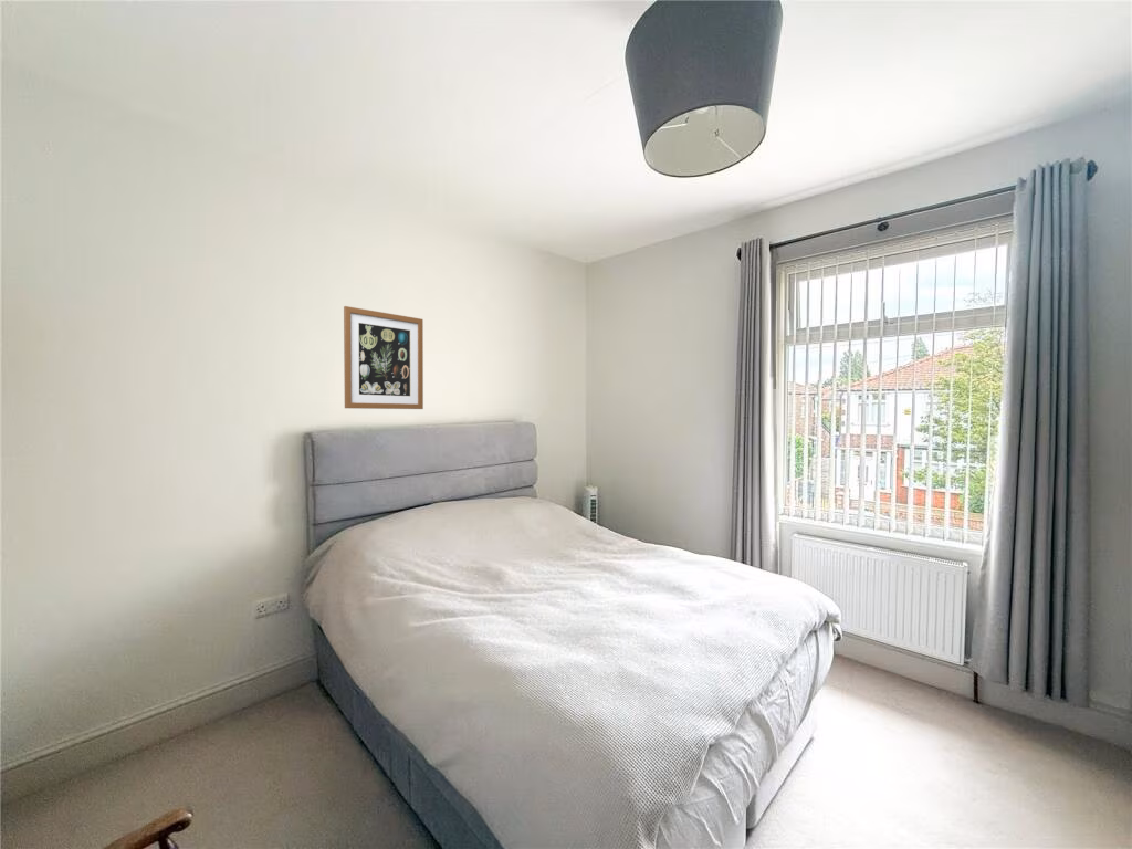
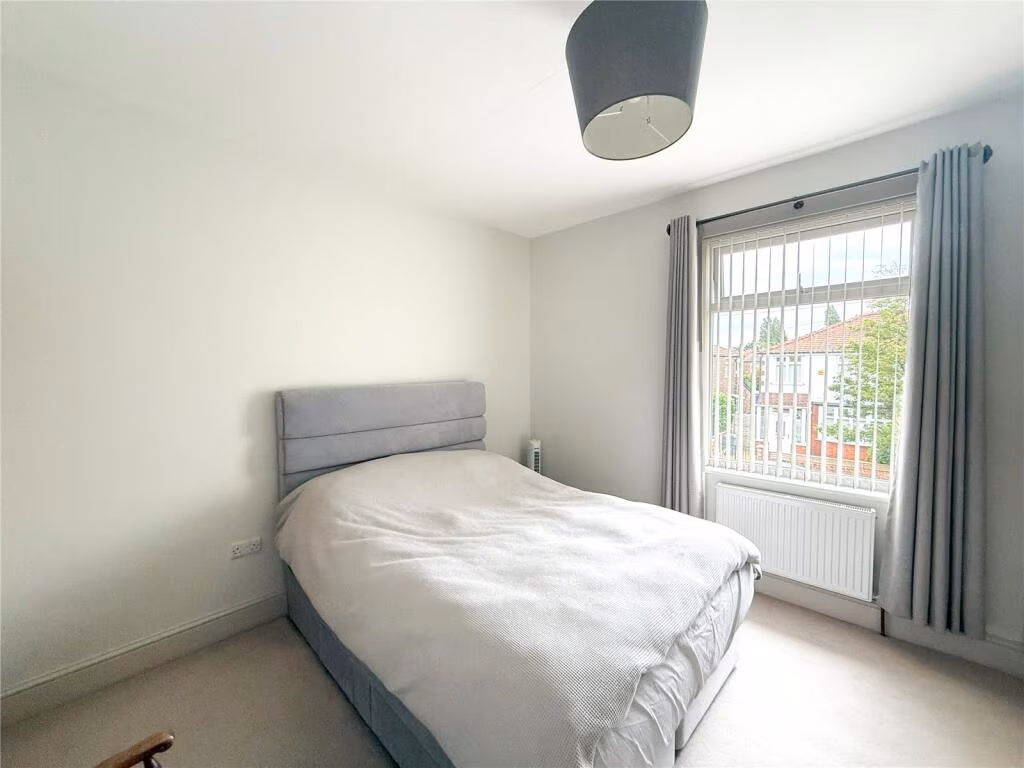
- wall art (386, 360)
